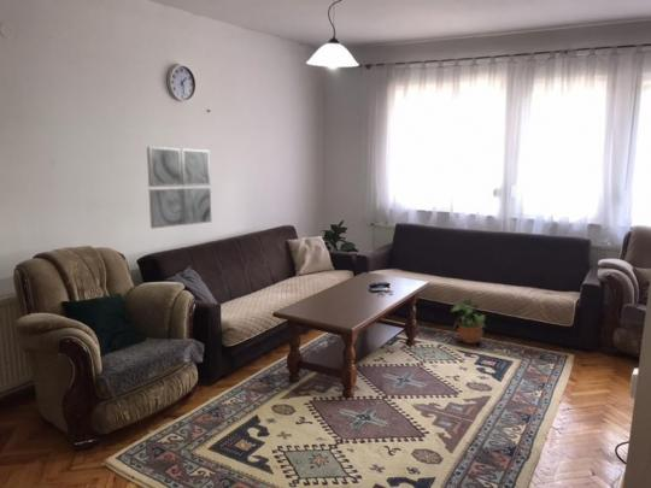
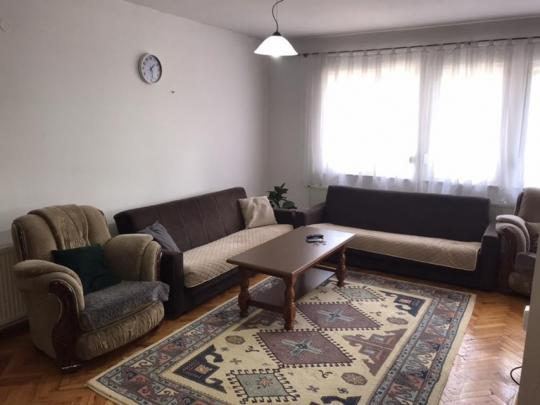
- wall art (181, 188)
- potted plant (469, 318)
